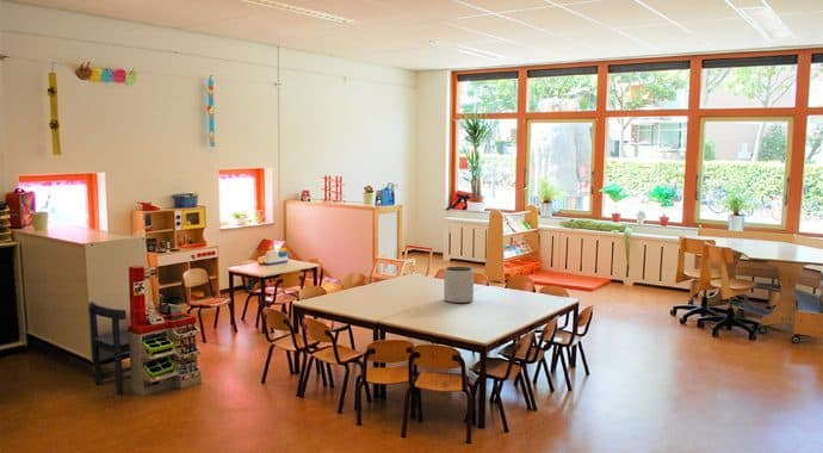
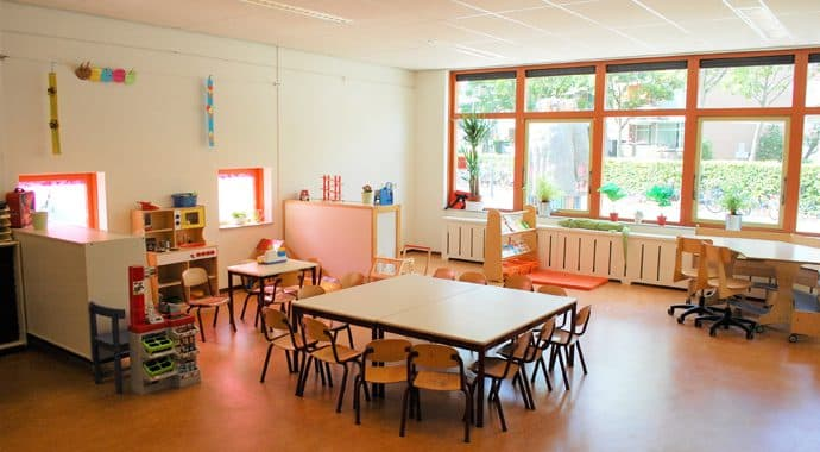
- plant pot (458, 284)
